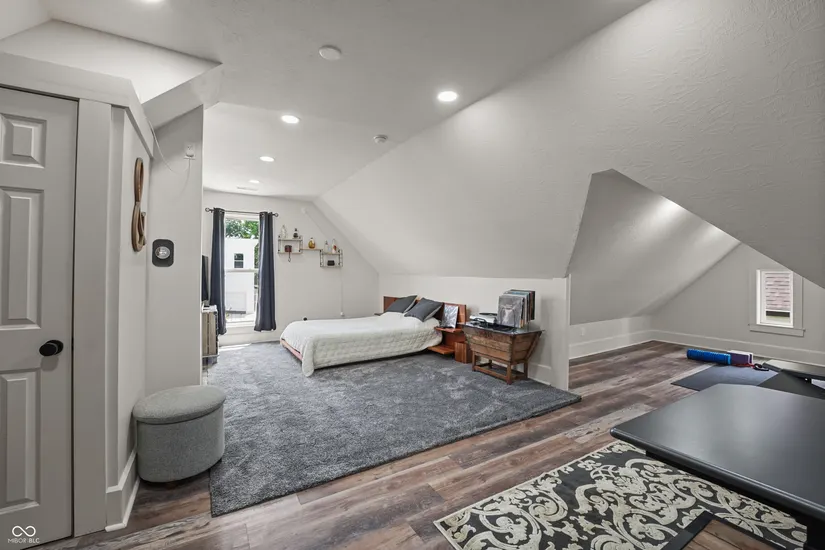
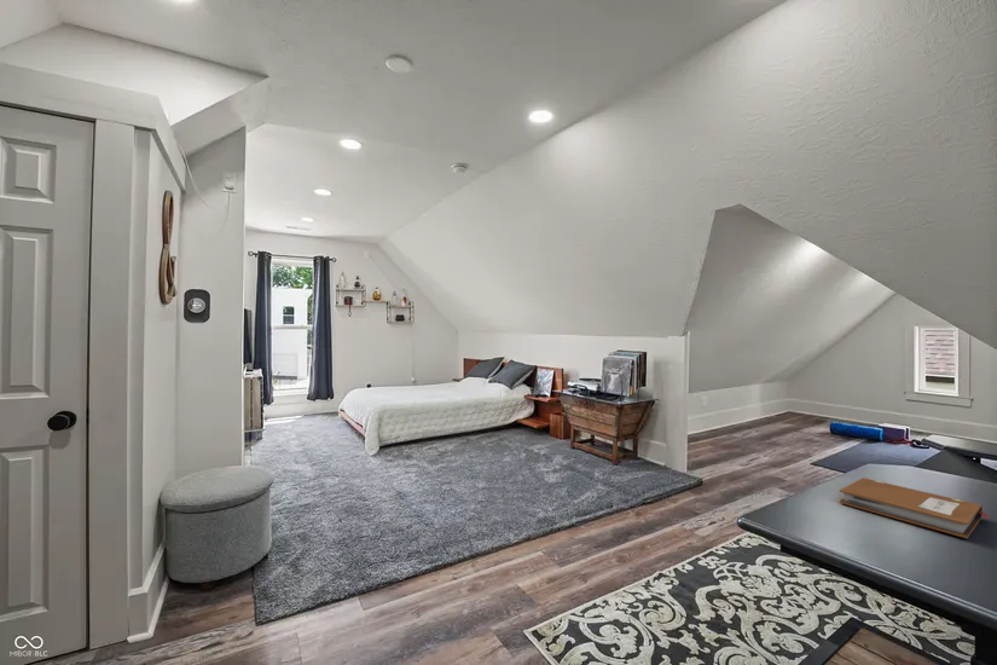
+ notebook (911, 503)
